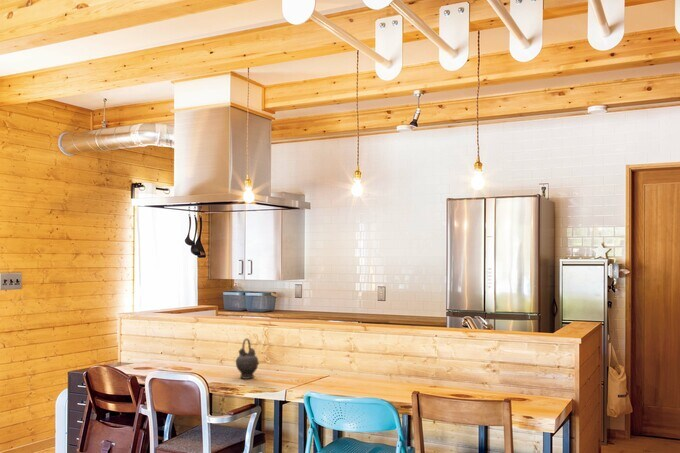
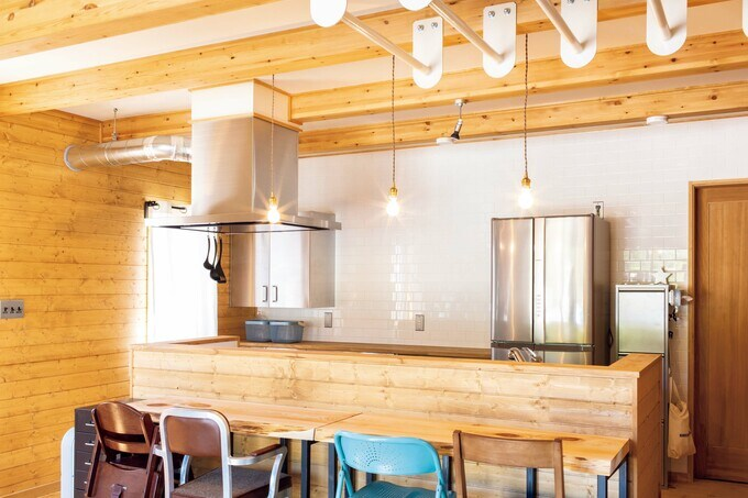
- teapot (248, 357)
